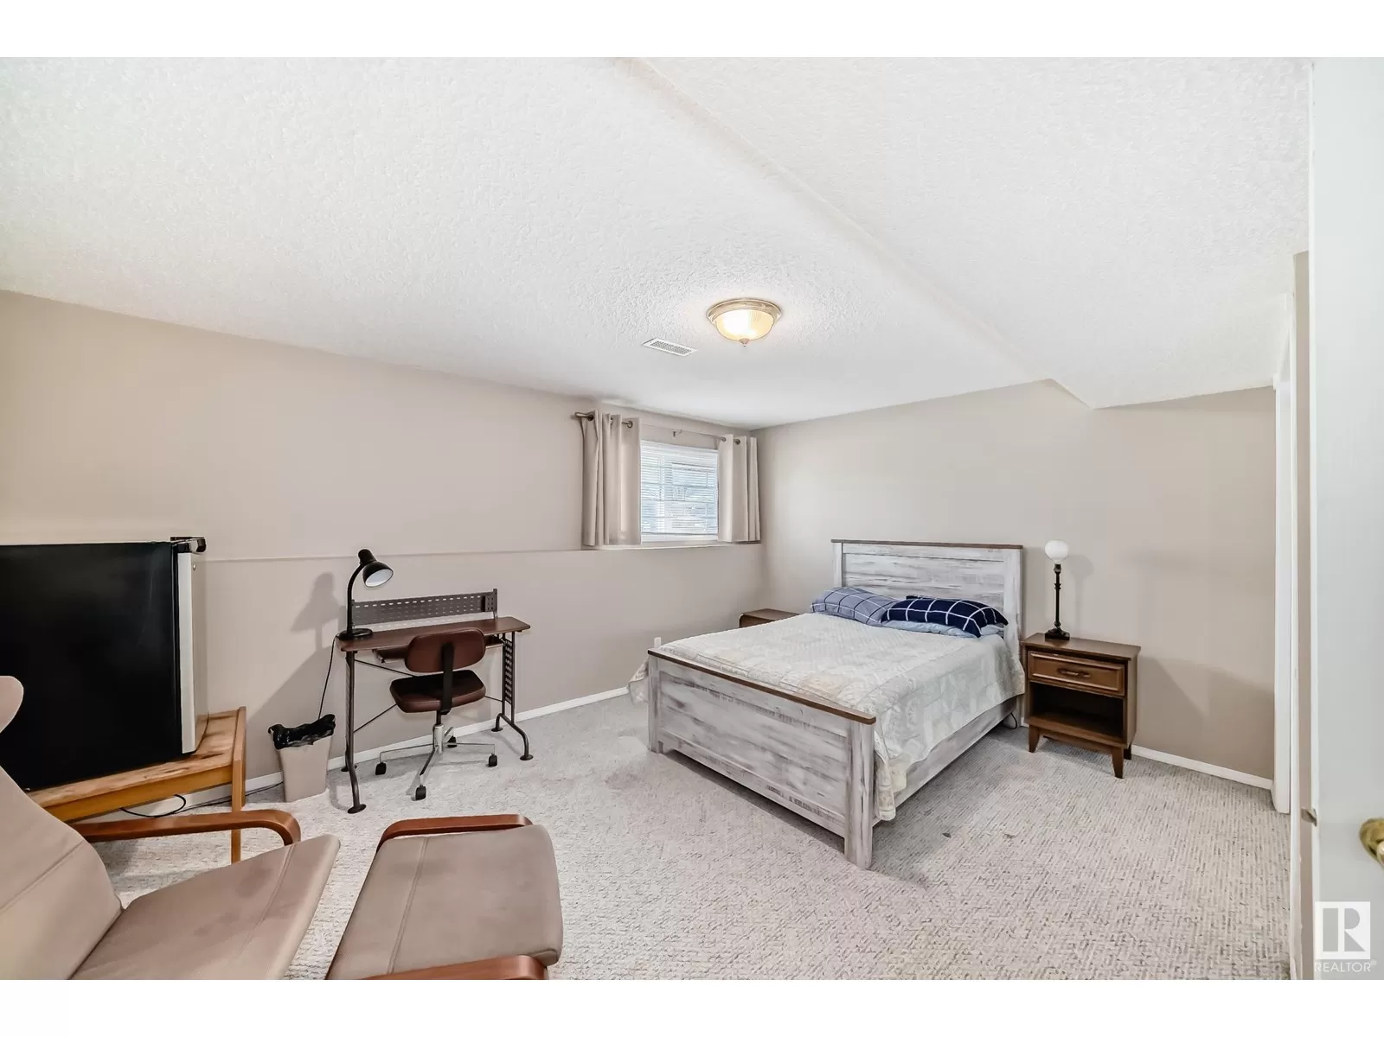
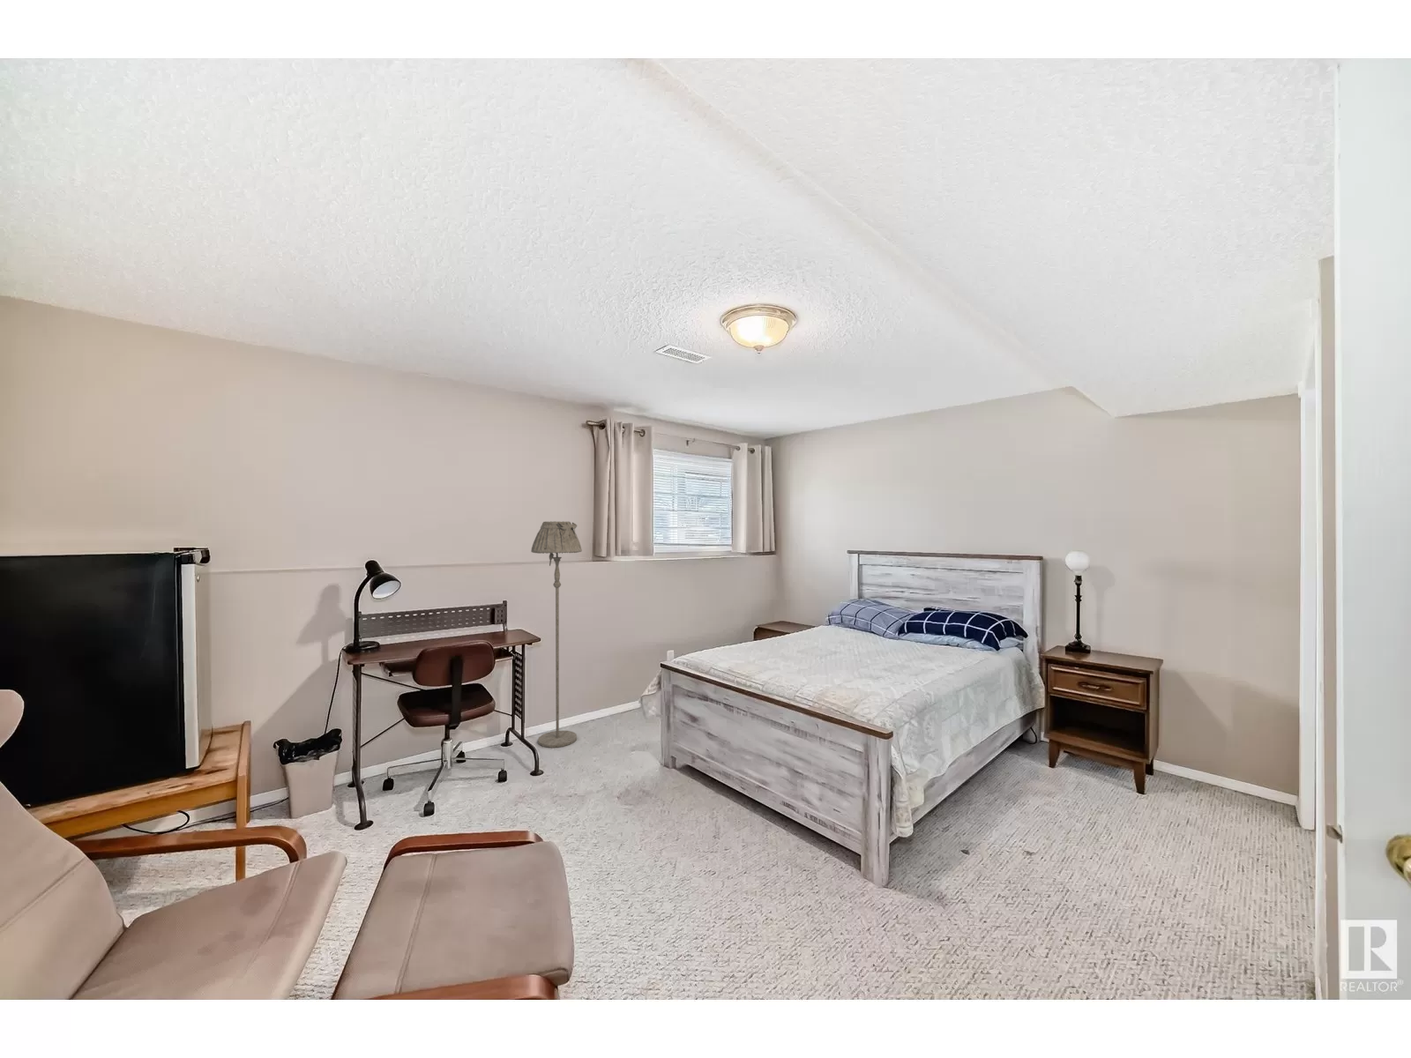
+ floor lamp (557, 630)
